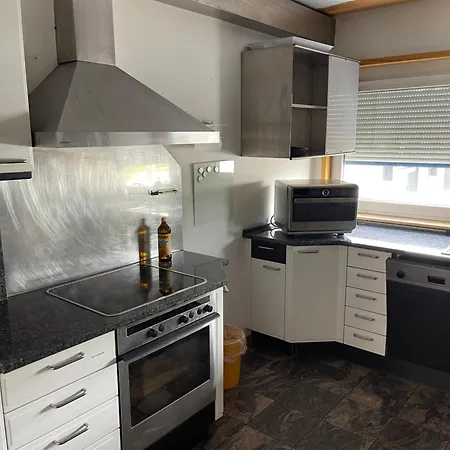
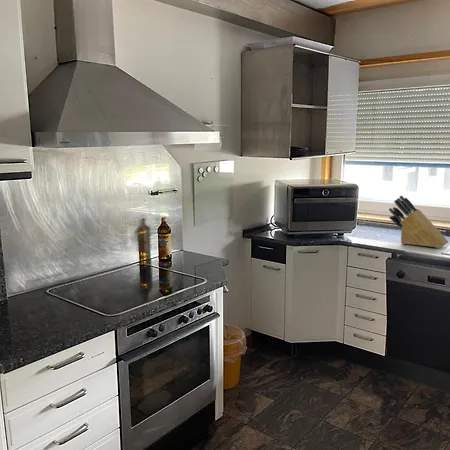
+ knife block (418, 220)
